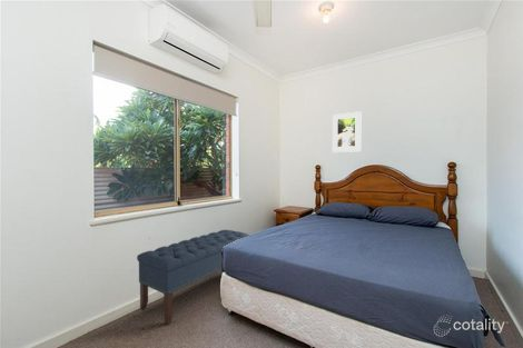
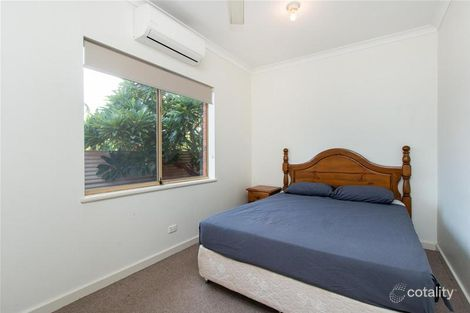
- bench (201, 266)
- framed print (346, 132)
